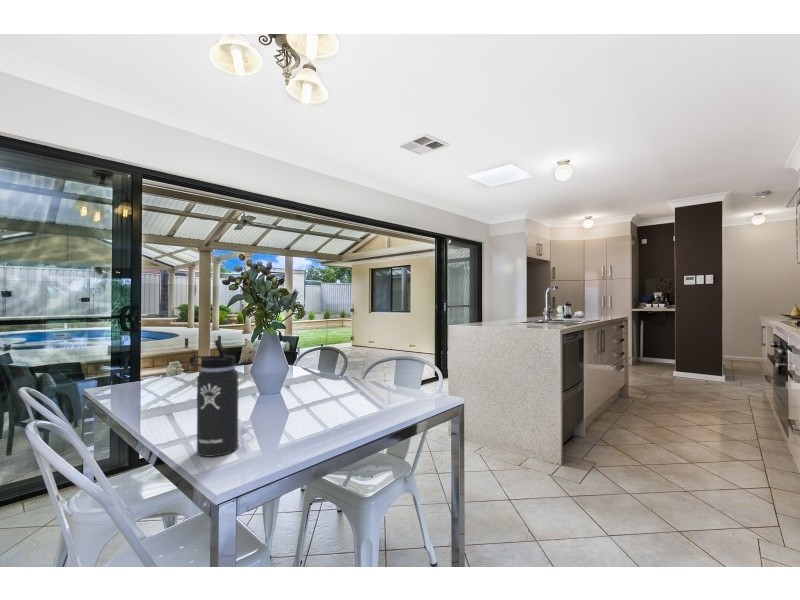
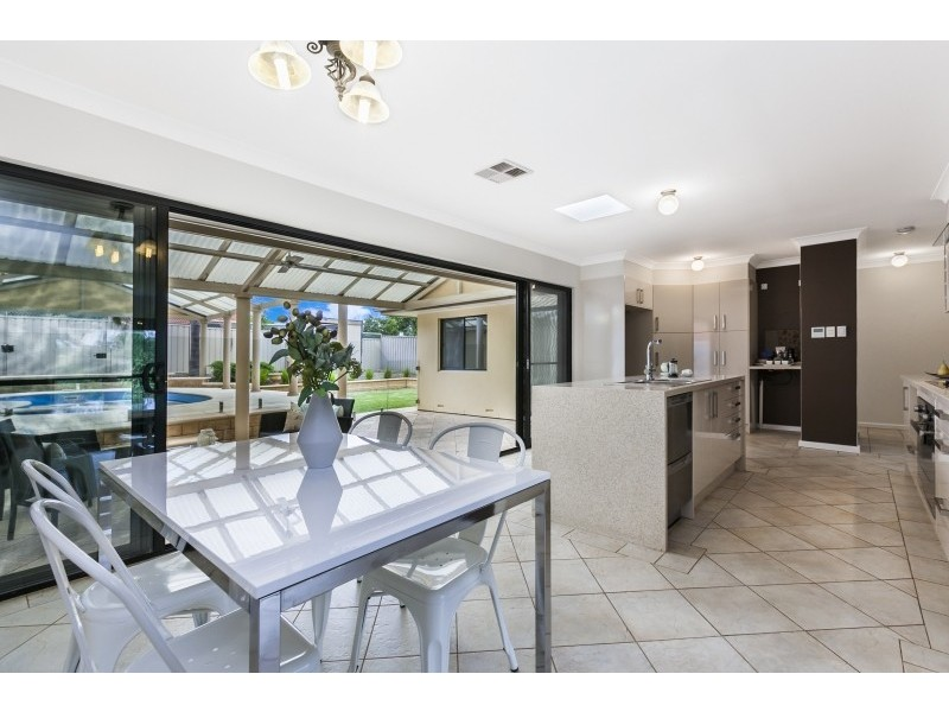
- thermos bottle (213, 394)
